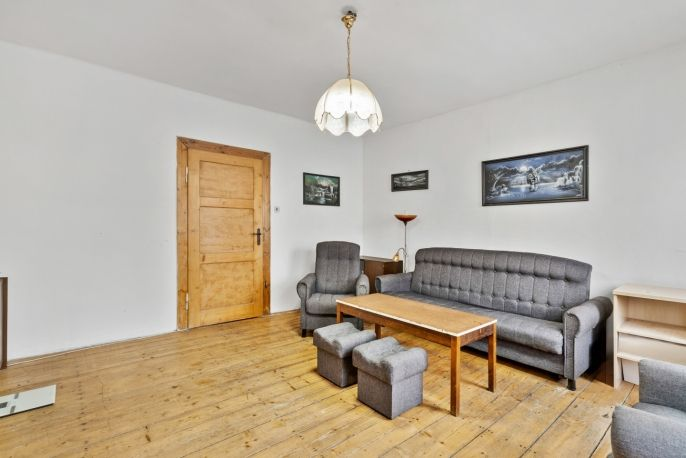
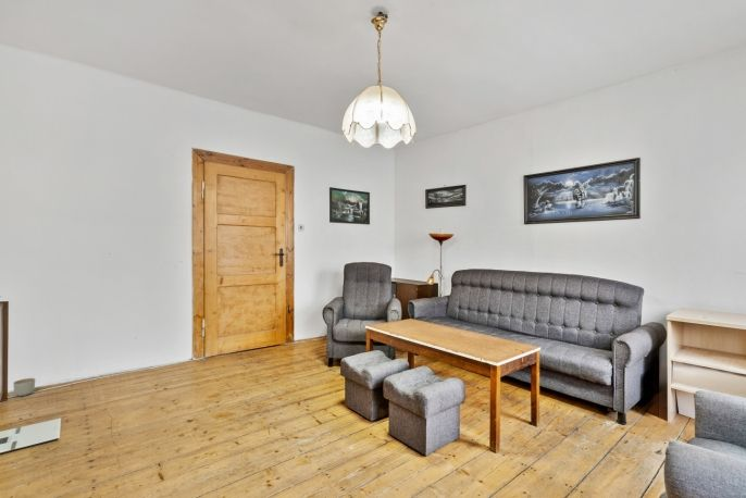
+ planter (24, 387)
